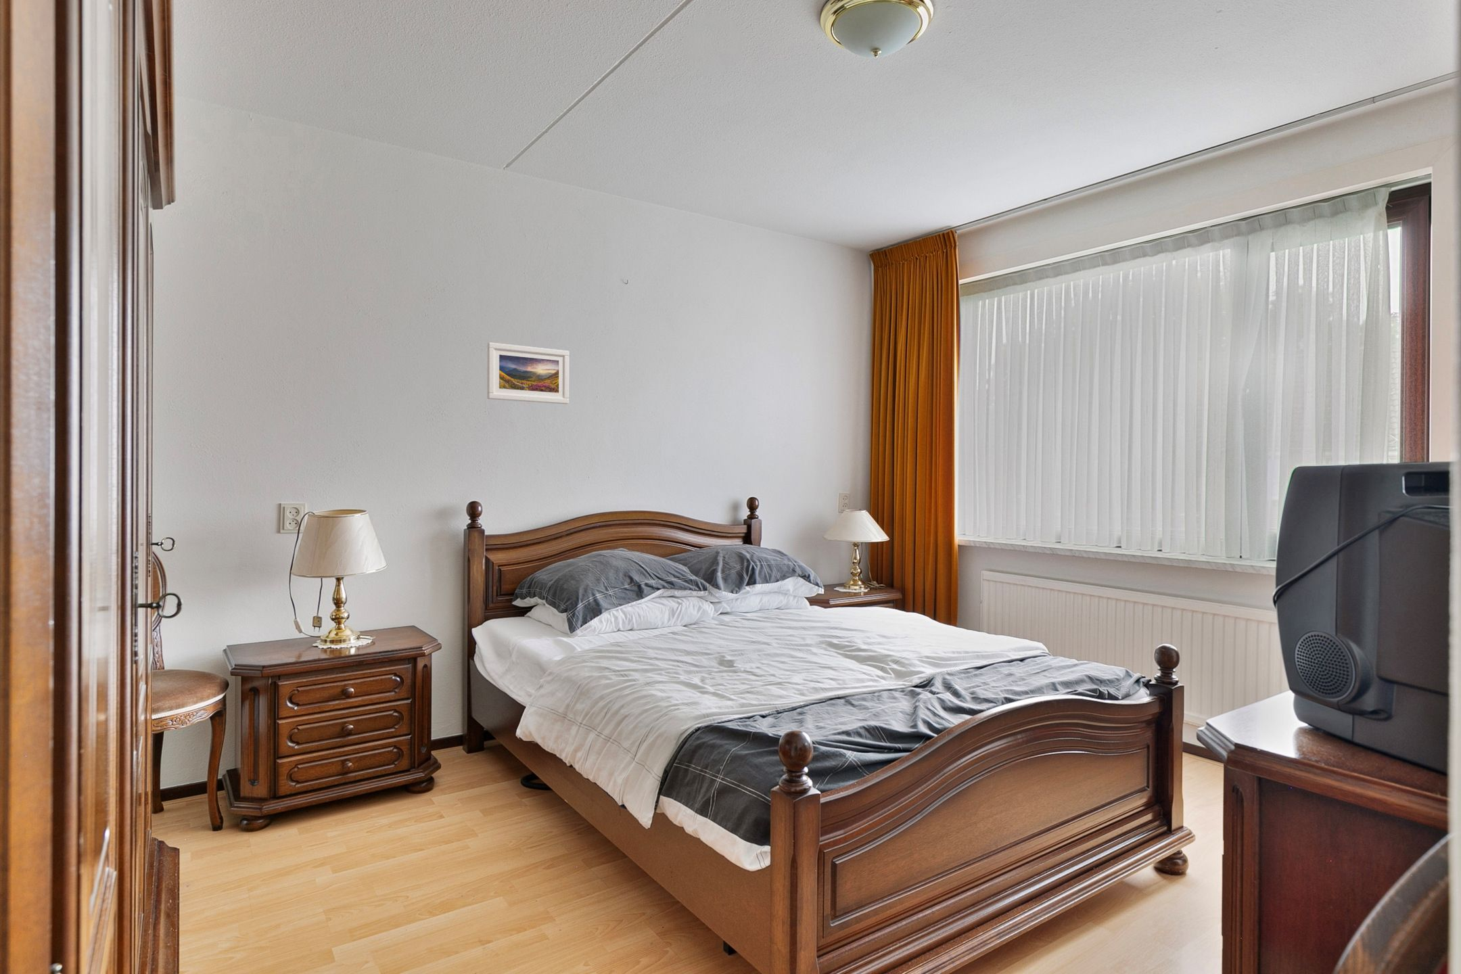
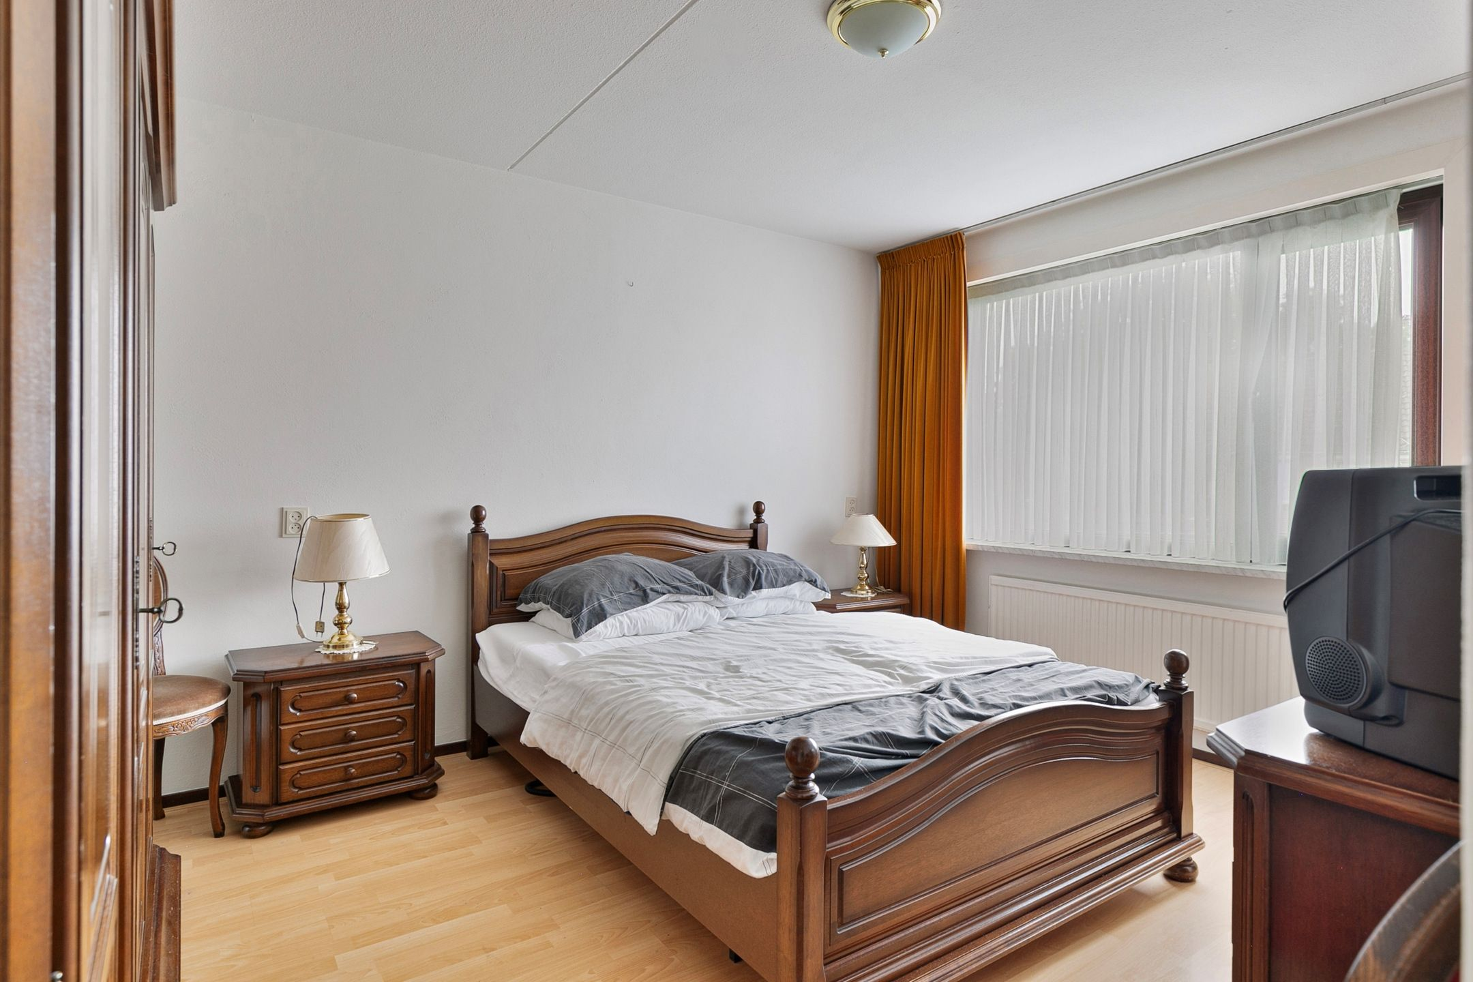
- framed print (529, 374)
